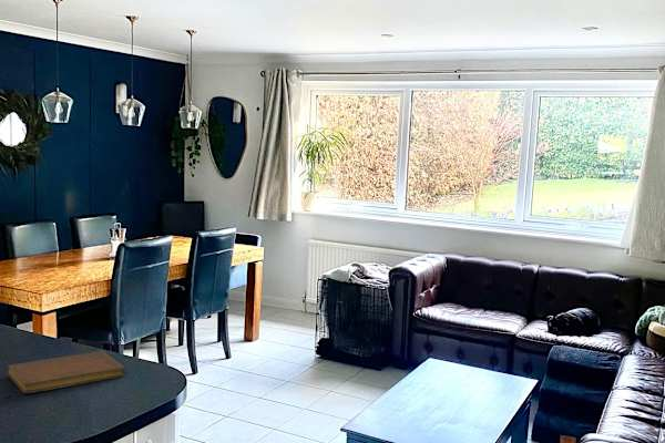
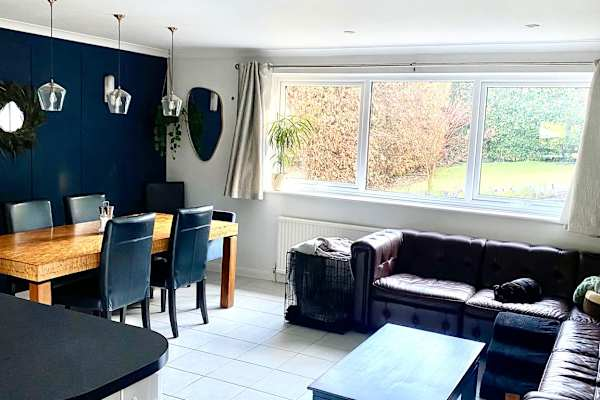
- notebook (65, 370)
